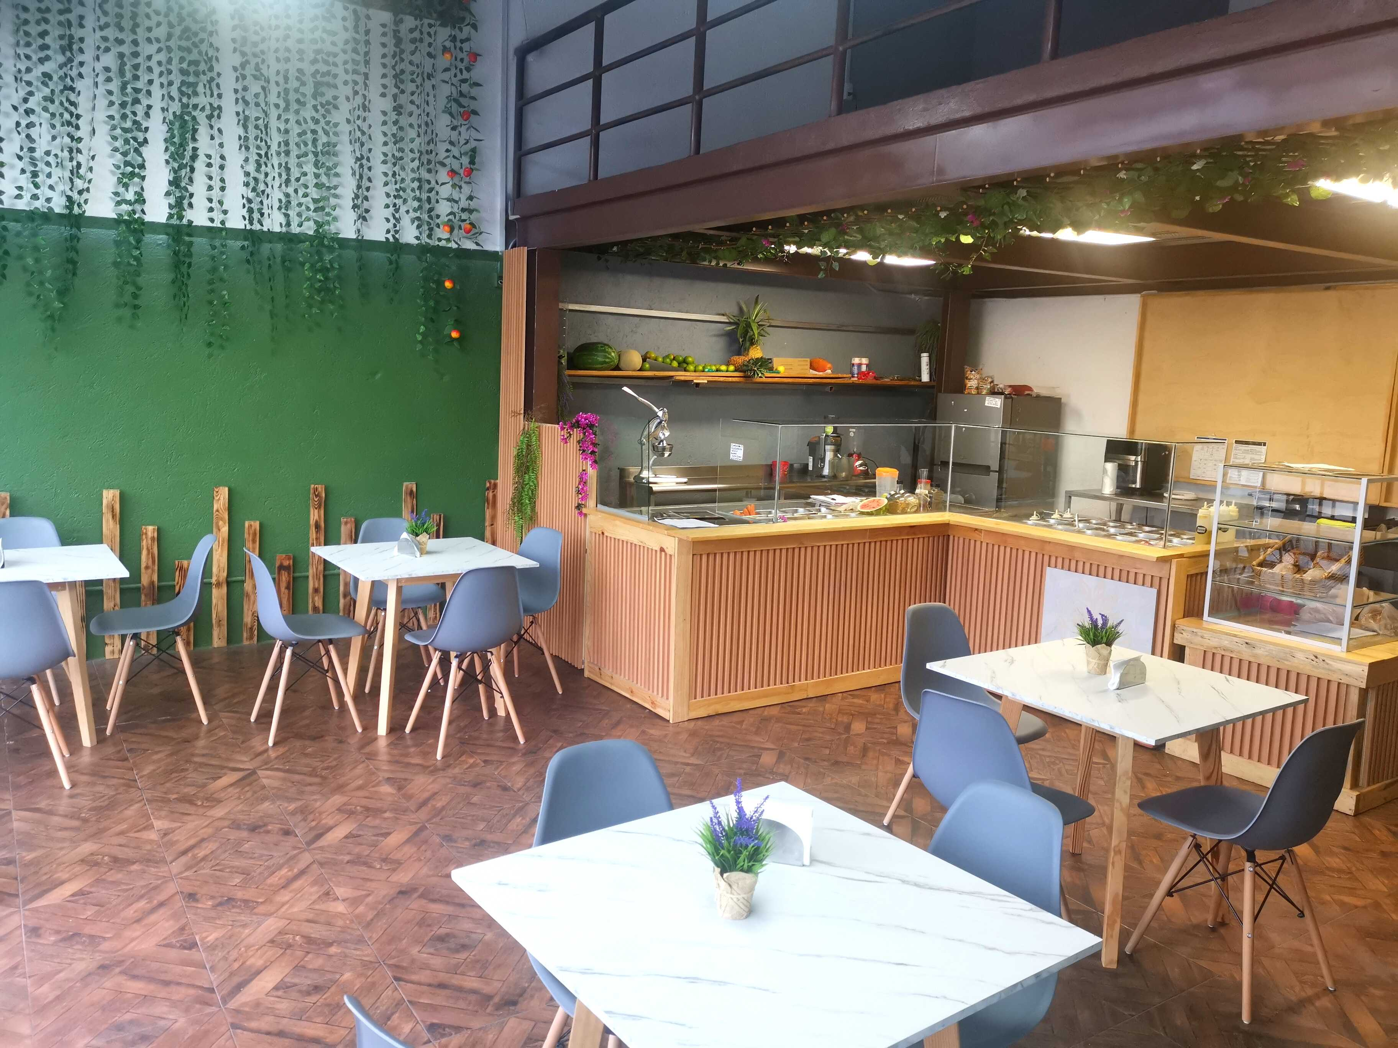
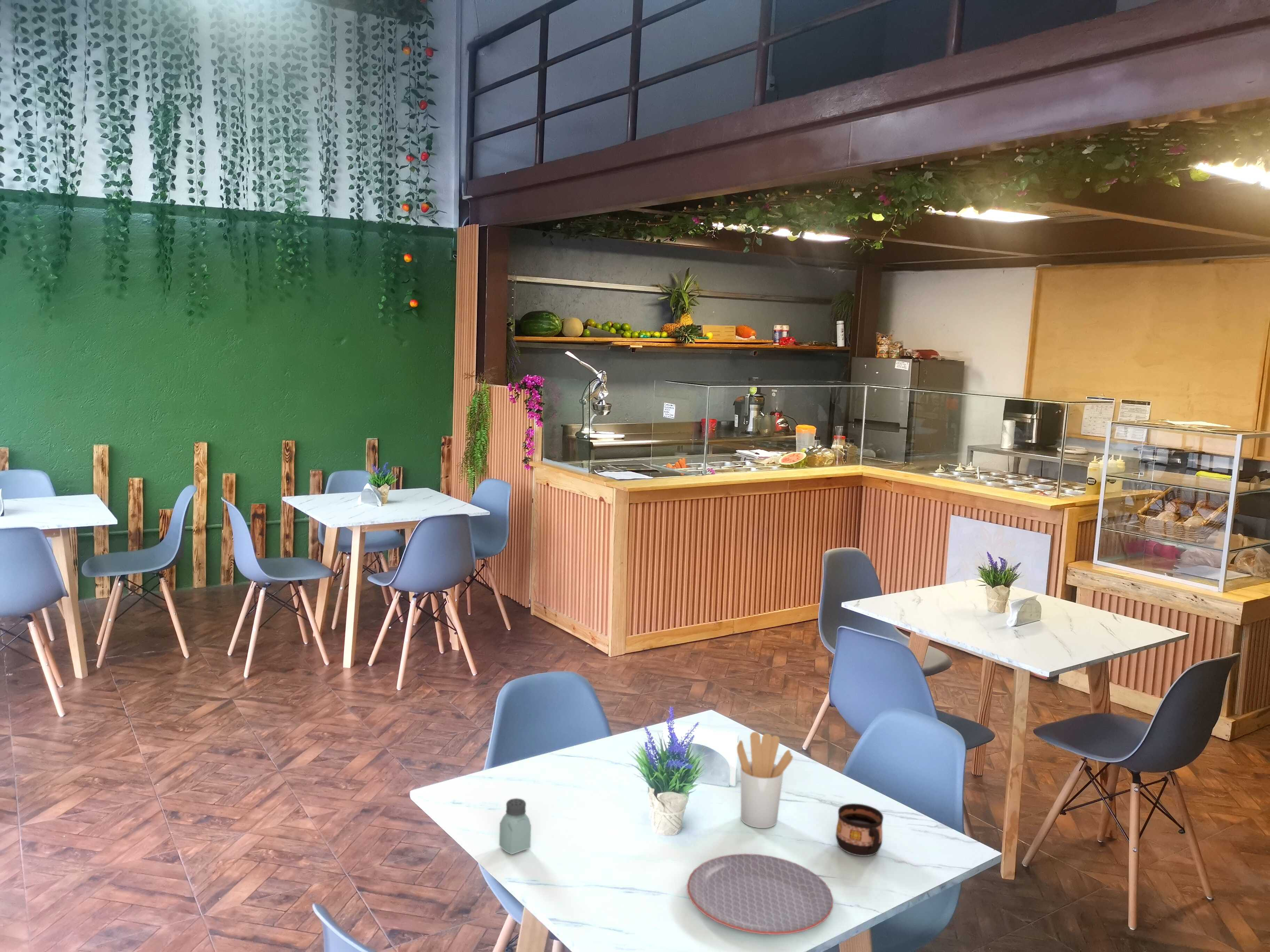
+ cup (859, 832)
+ utensil holder (761, 778)
+ plate (759, 896)
+ saltshaker (515, 825)
